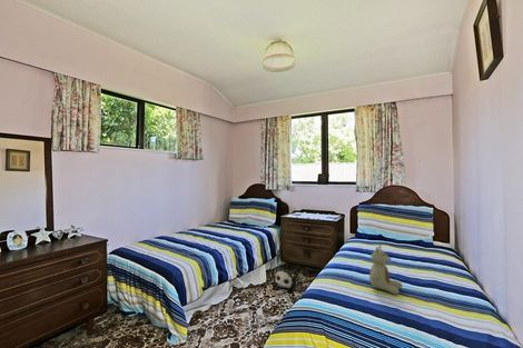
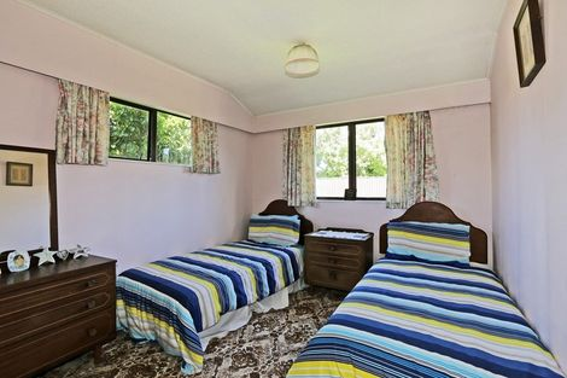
- stuffed bear (385, 267)
- plush toy (288, 275)
